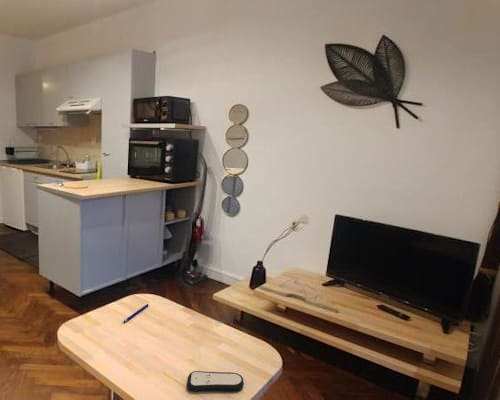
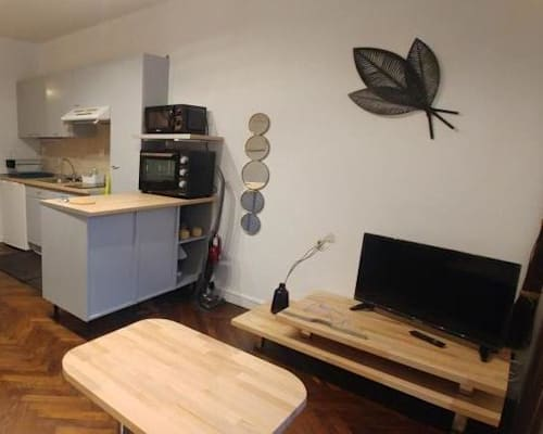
- remote control (215, 381)
- pen (136, 312)
